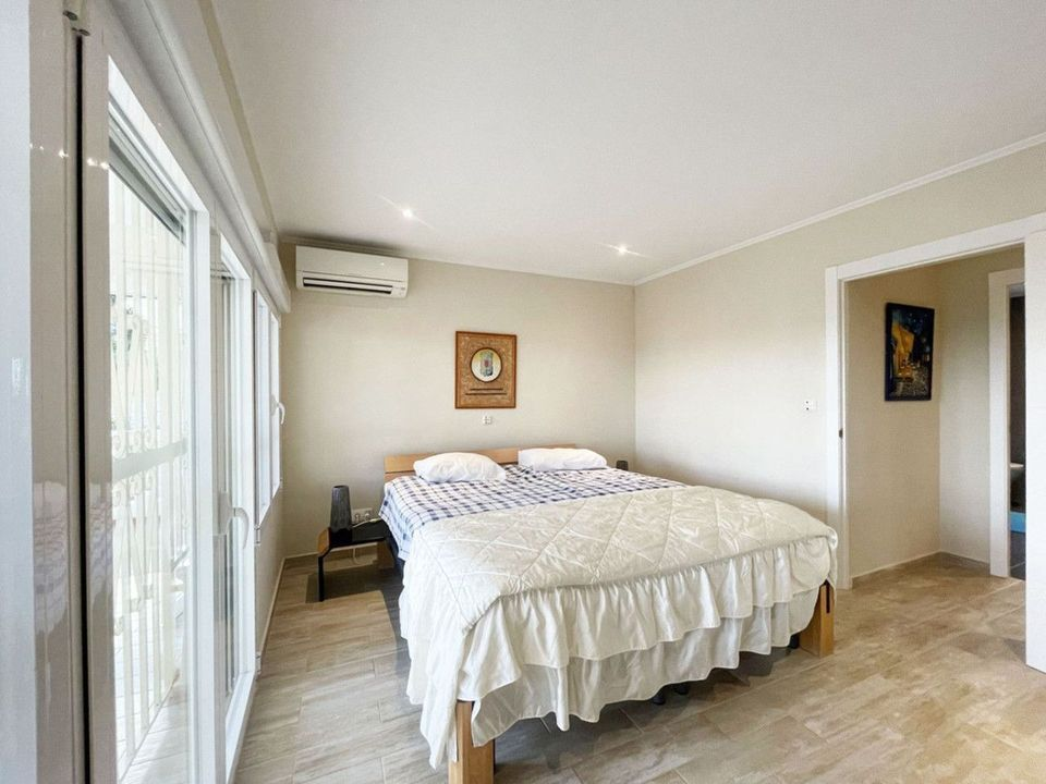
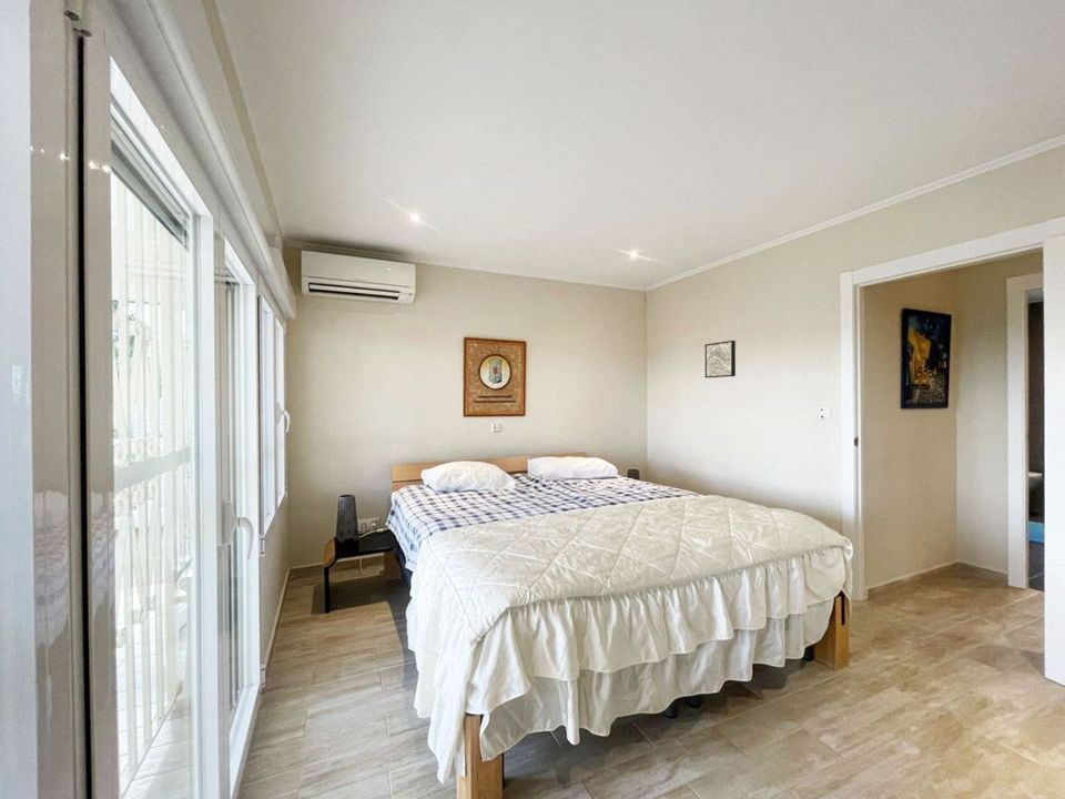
+ wall art (719, 360)
